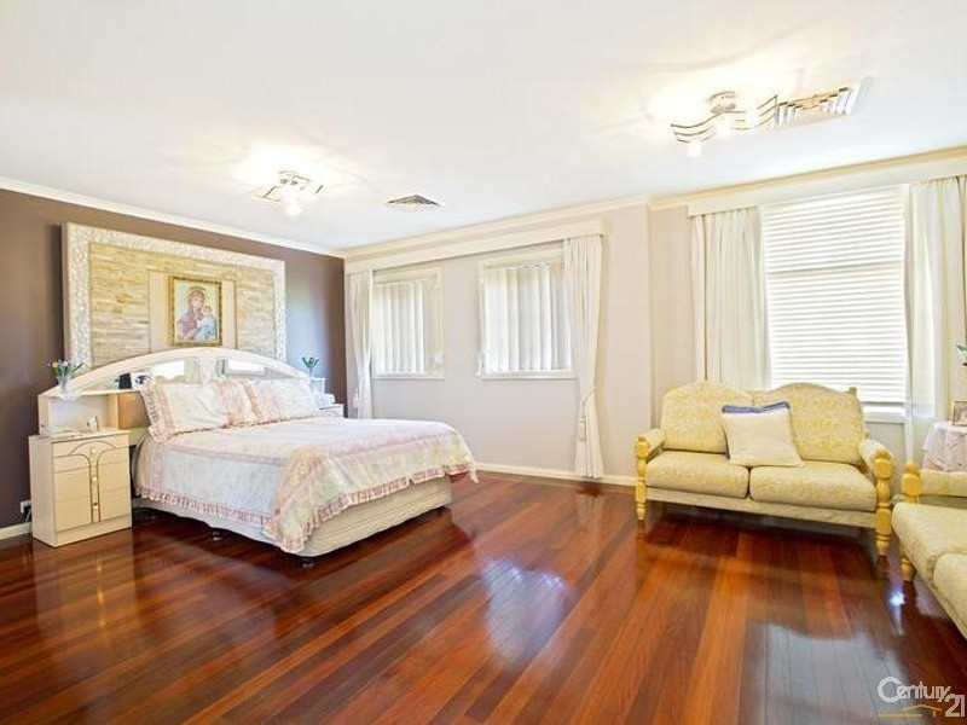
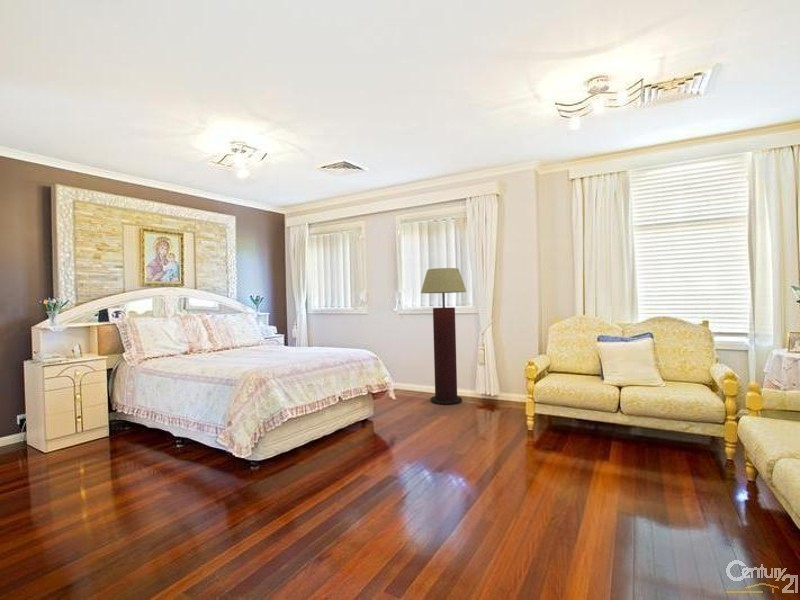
+ floor lamp (444, 334)
